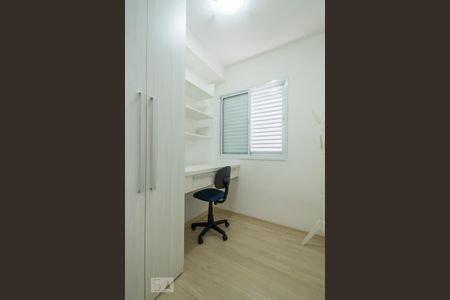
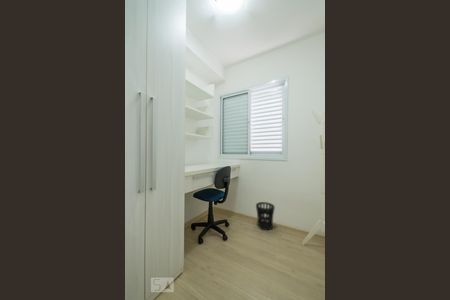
+ wastebasket (264, 215)
